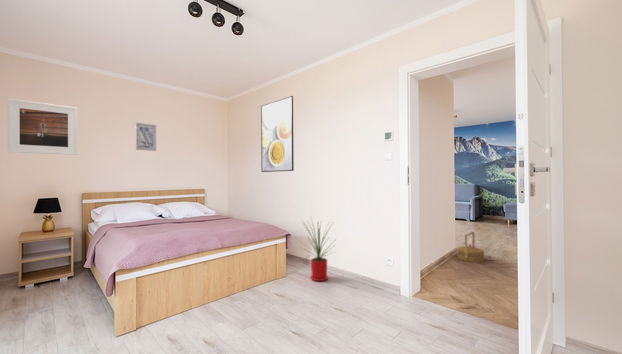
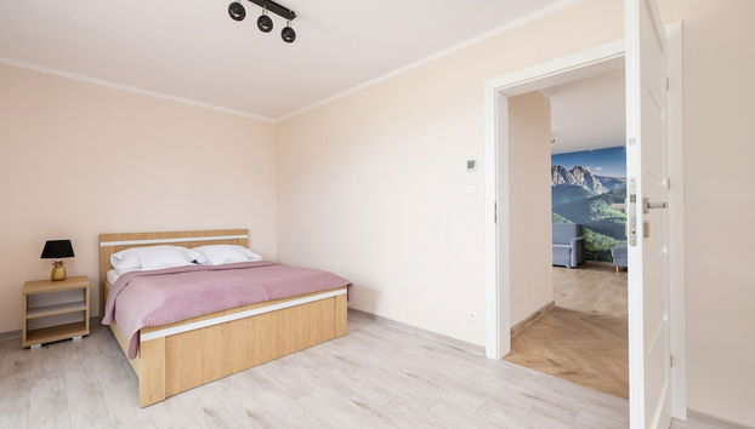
- wall art (146, 137)
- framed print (276, 136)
- house plant (319, 248)
- basket (470, 245)
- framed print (44, 128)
